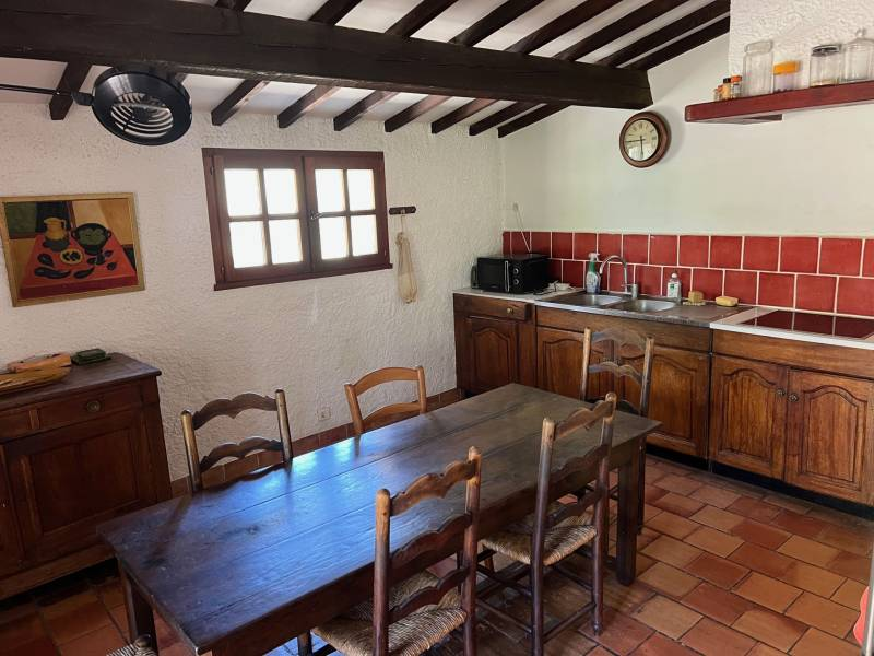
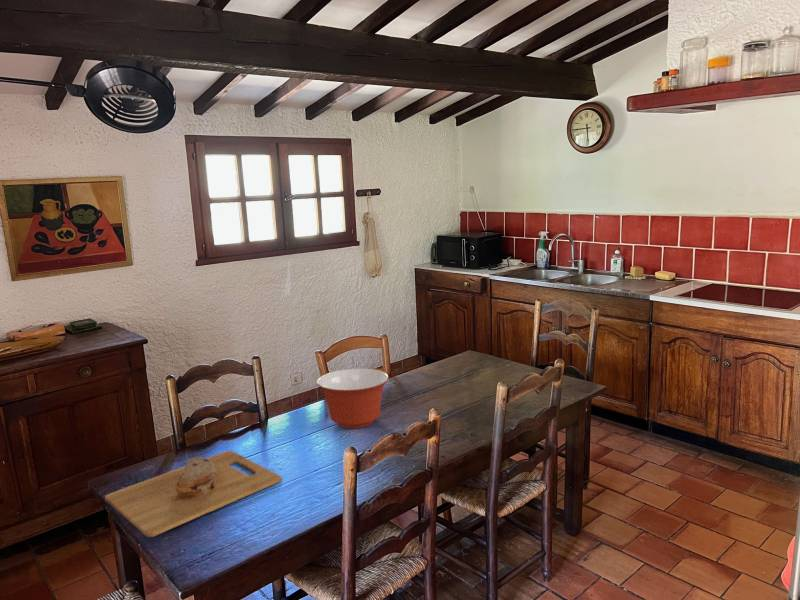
+ cutting board (194, 476)
+ mixing bowl (354, 400)
